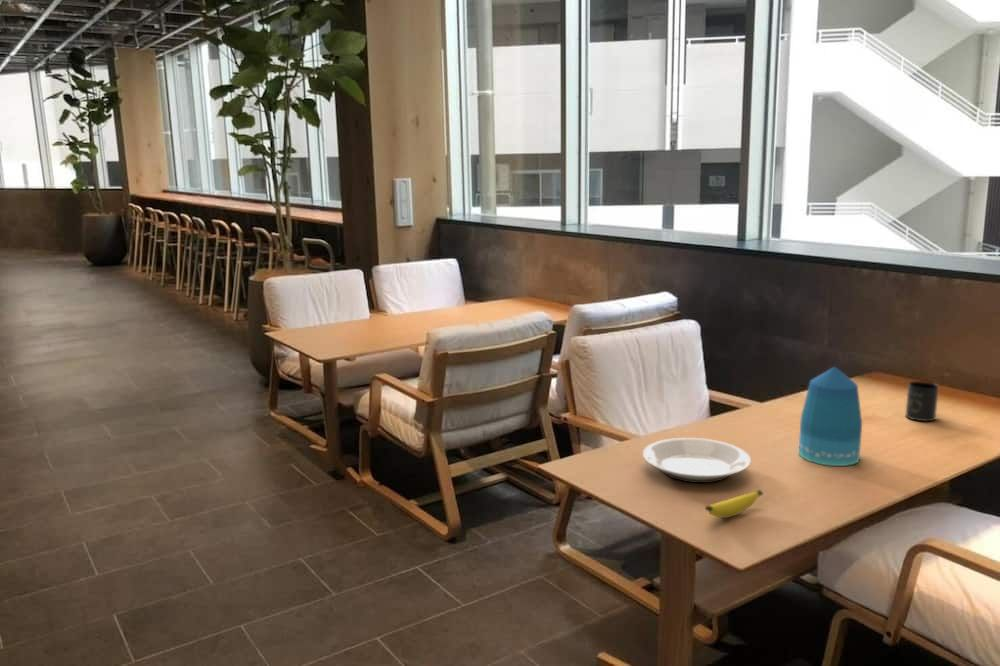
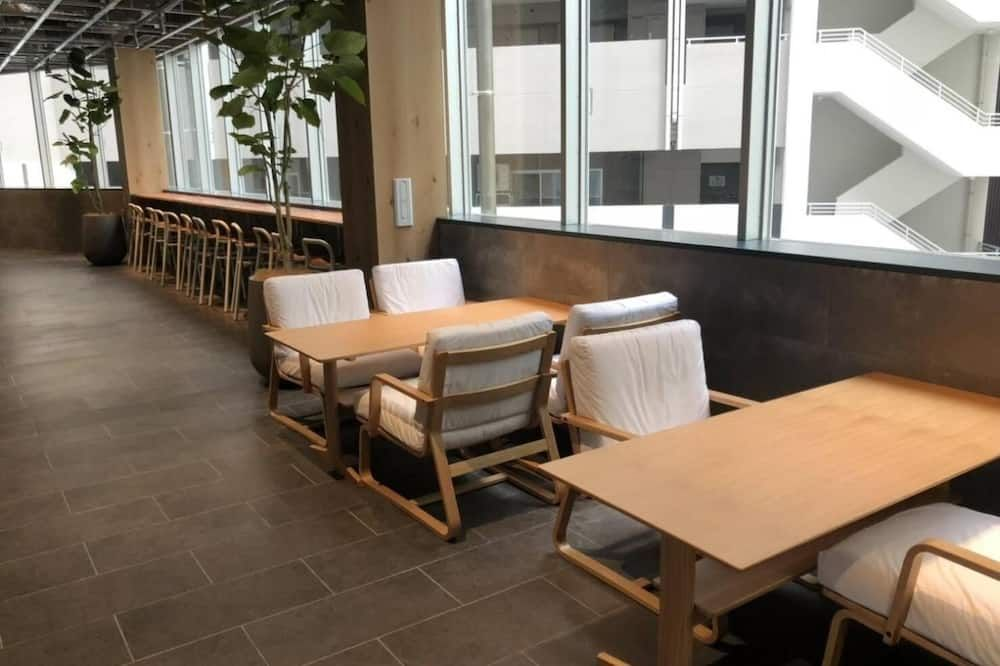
- vase (831, 411)
- mug (925, 400)
- plate (695, 463)
- banana (730, 504)
